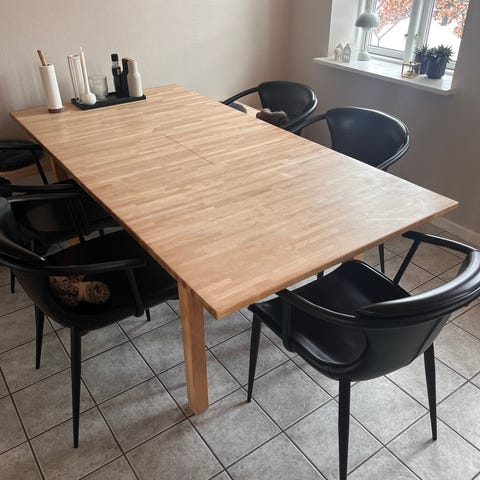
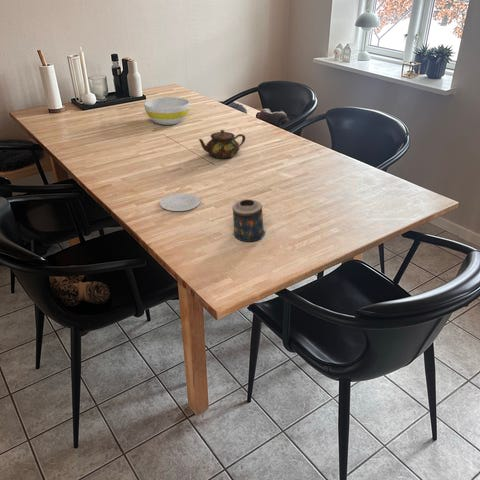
+ bowl (167, 112)
+ candle (248, 216)
+ teapot (222, 142)
+ plate (181, 193)
